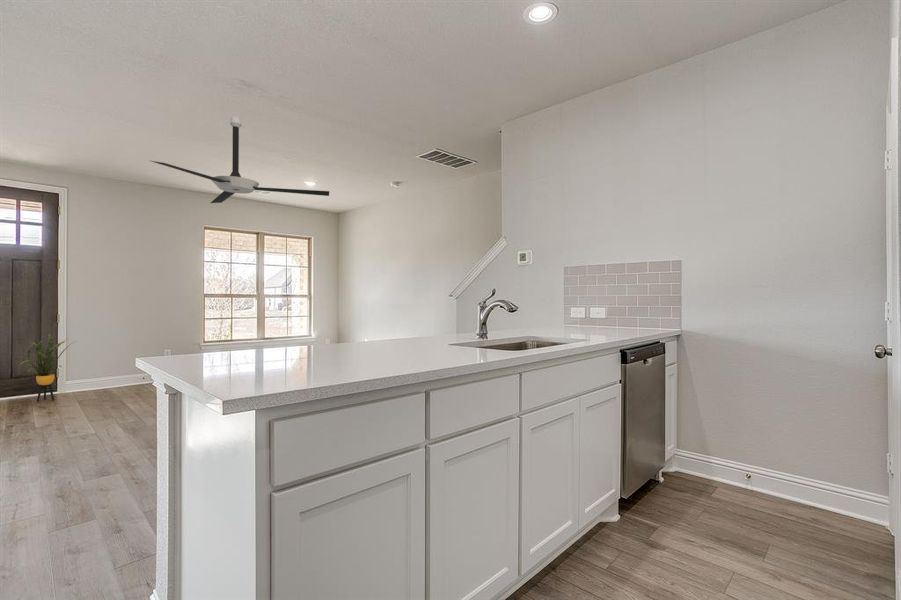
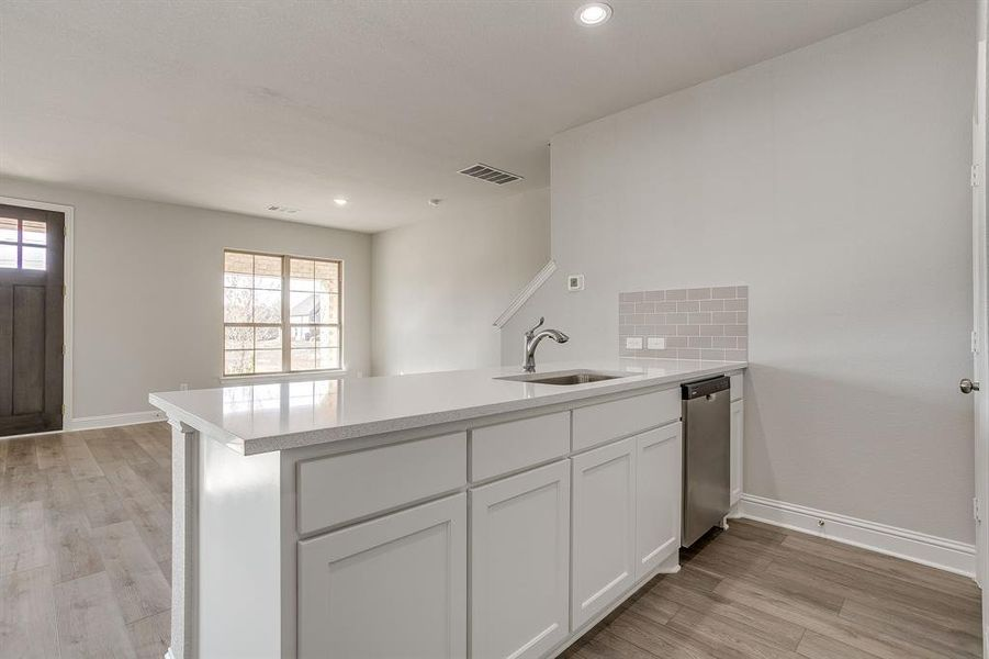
- house plant (49, 367)
- ceiling fan (238, 158)
